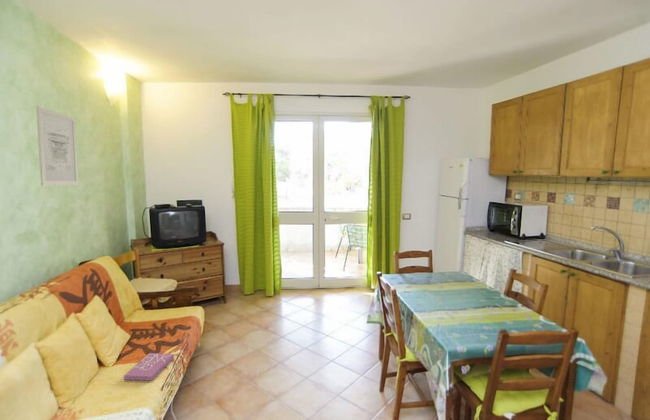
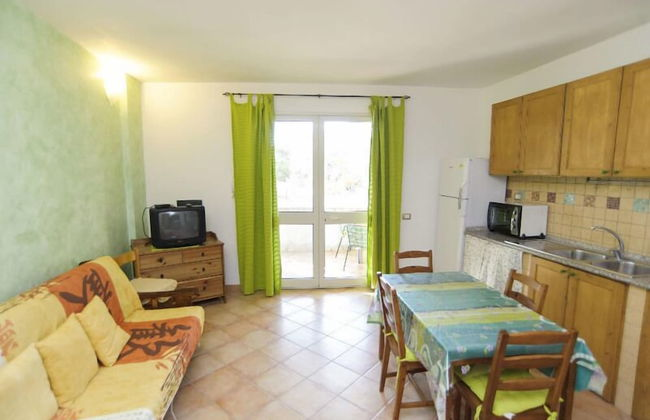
- wall art (59, 149)
- book (150, 366)
